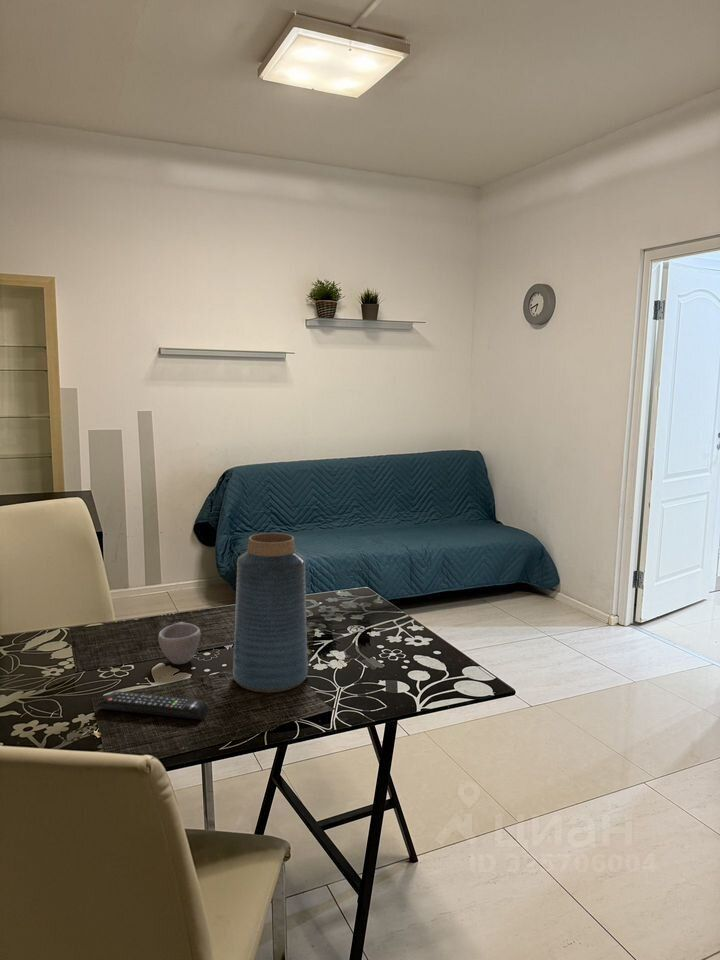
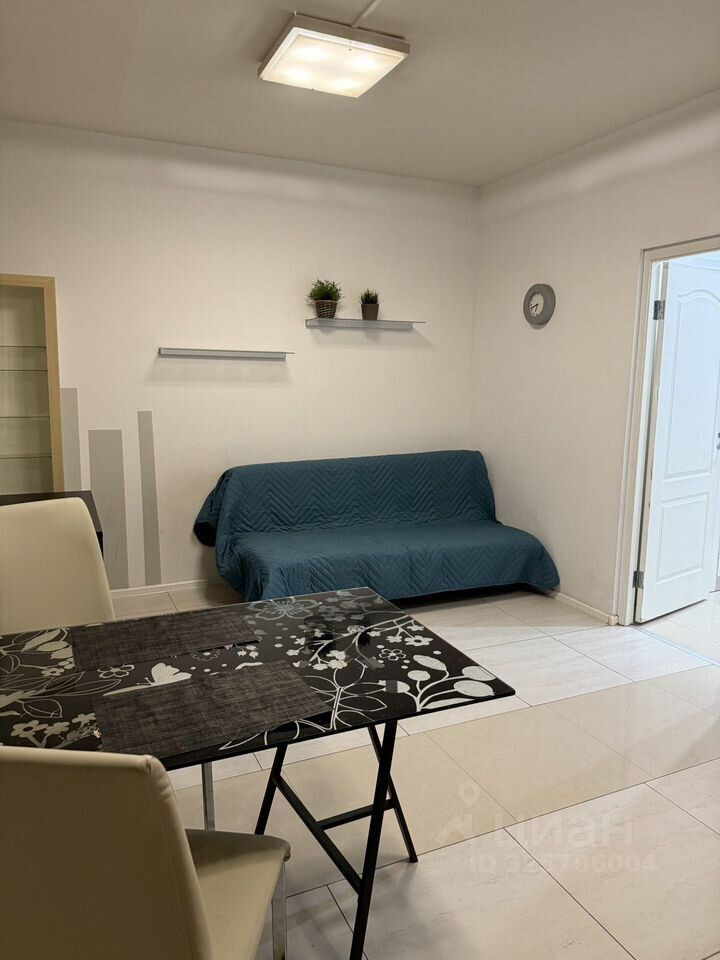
- vase (270, 608)
- remote control (152, 705)
- cup (179, 643)
